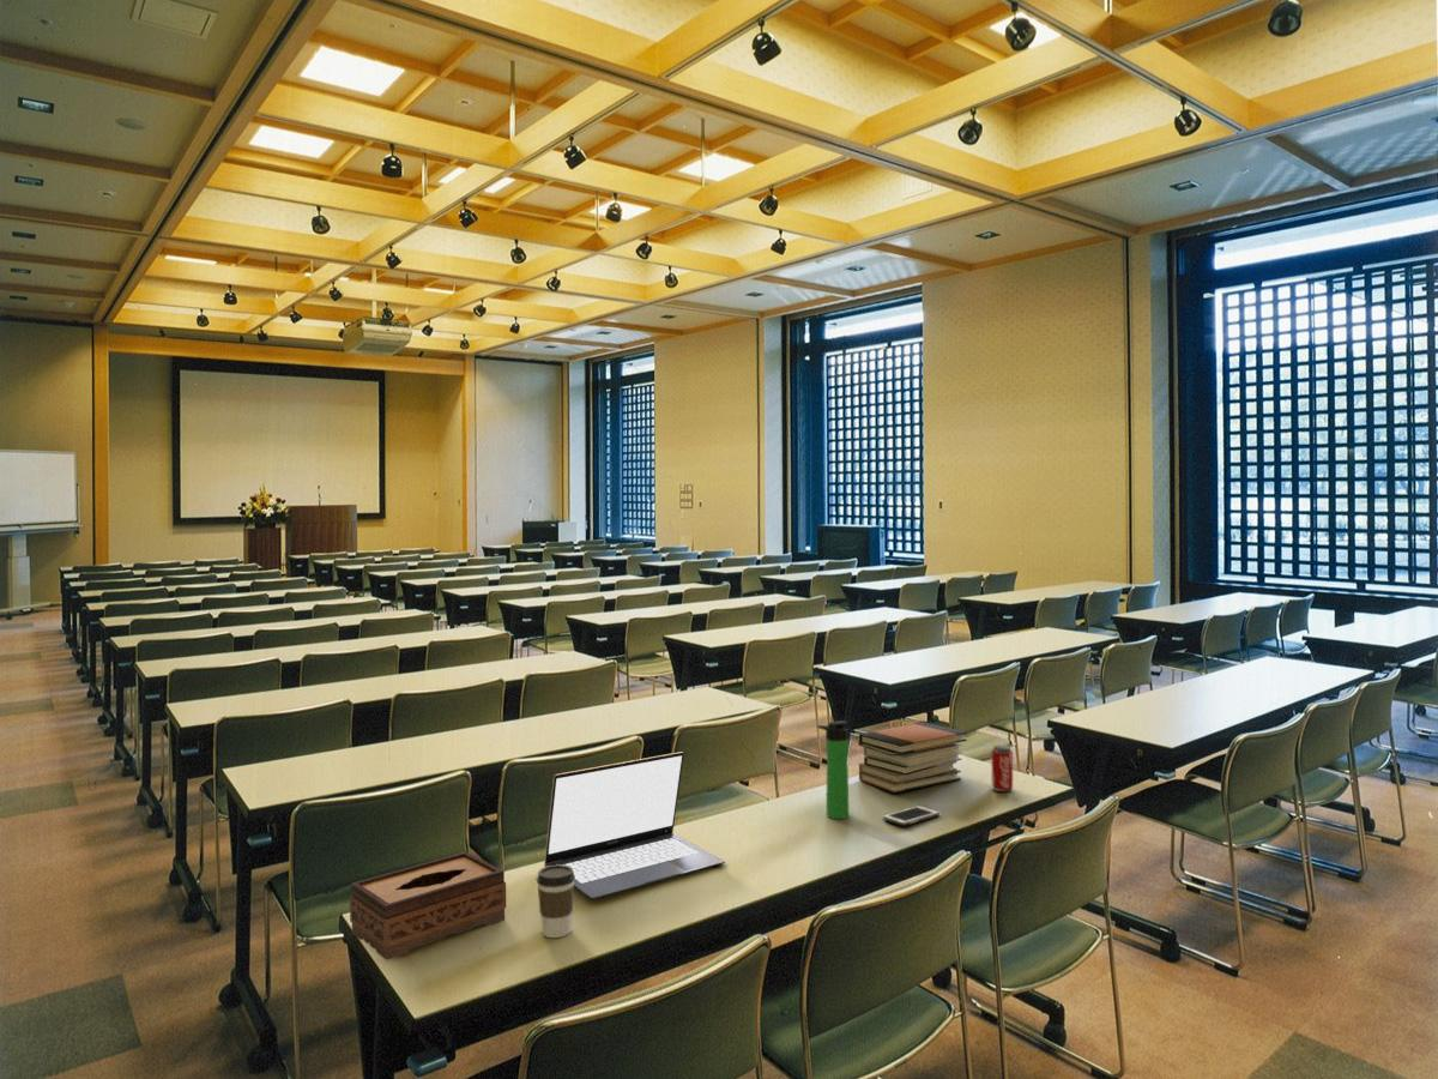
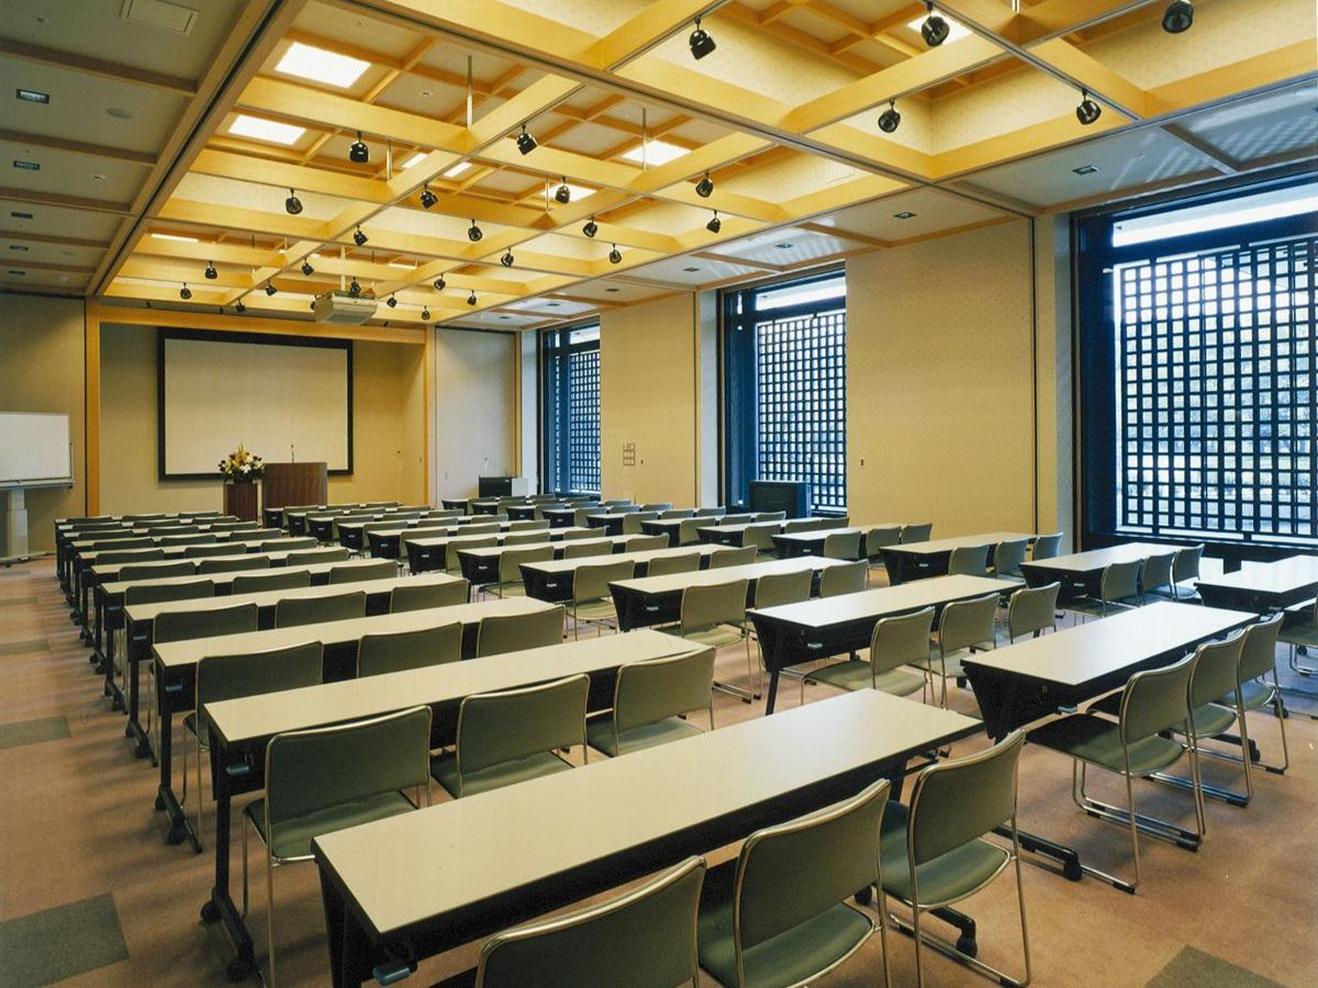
- cell phone (911, 815)
- laptop (634, 816)
- coffee cup (556, 900)
- tissue box (429, 902)
- book stack (912, 755)
- bottle (834, 770)
- beverage can (1002, 767)
